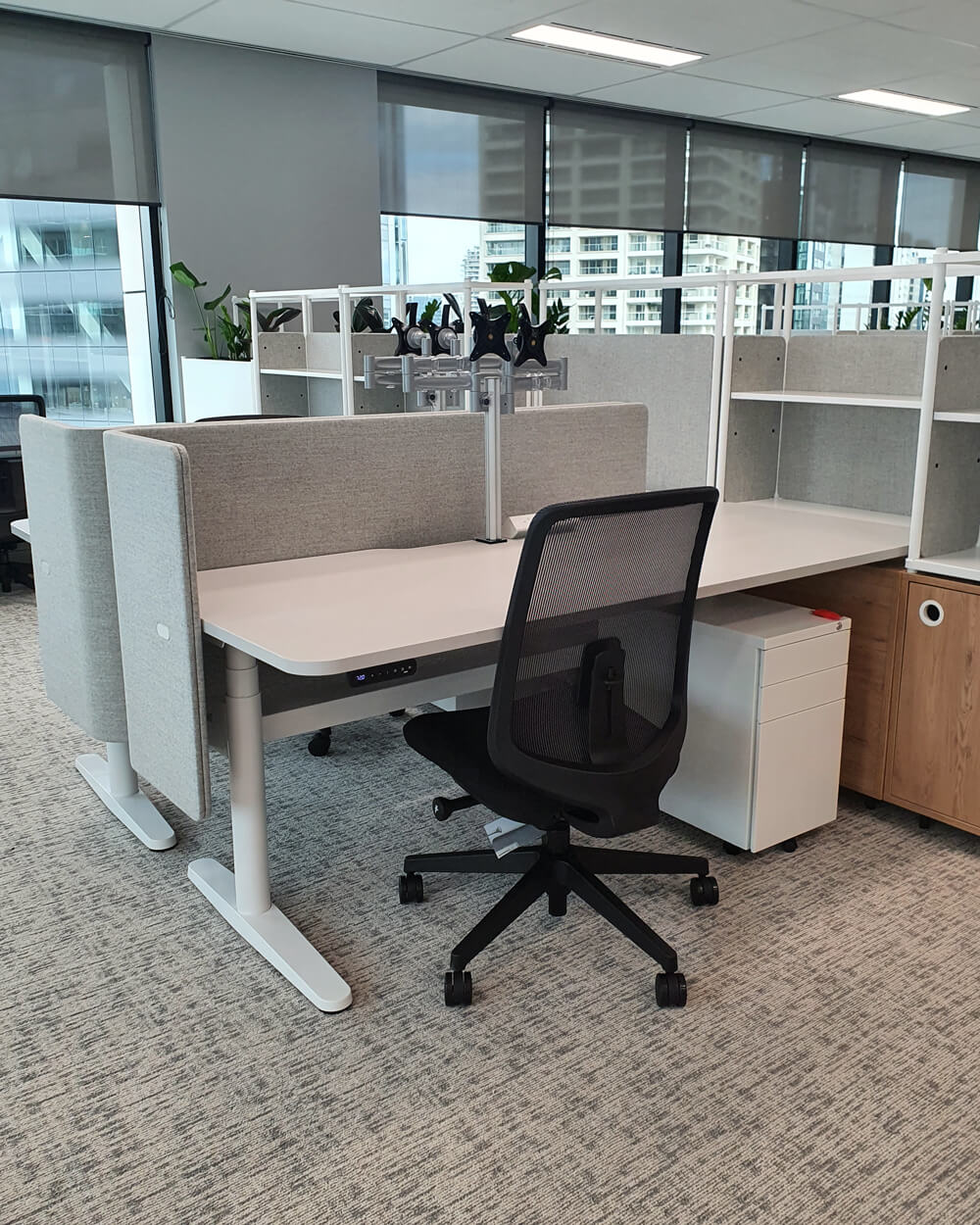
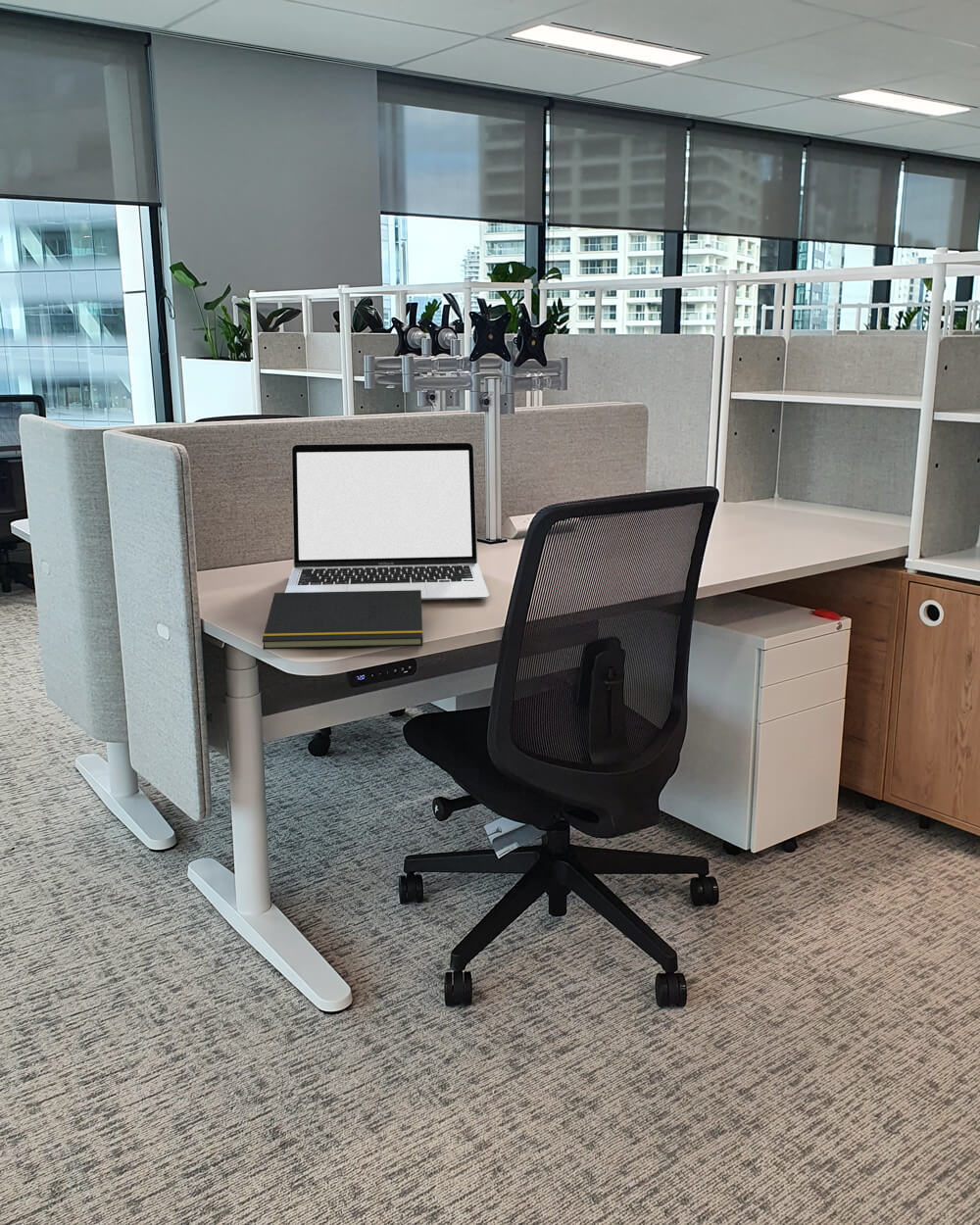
+ notepad (345, 617)
+ laptop (384, 517)
